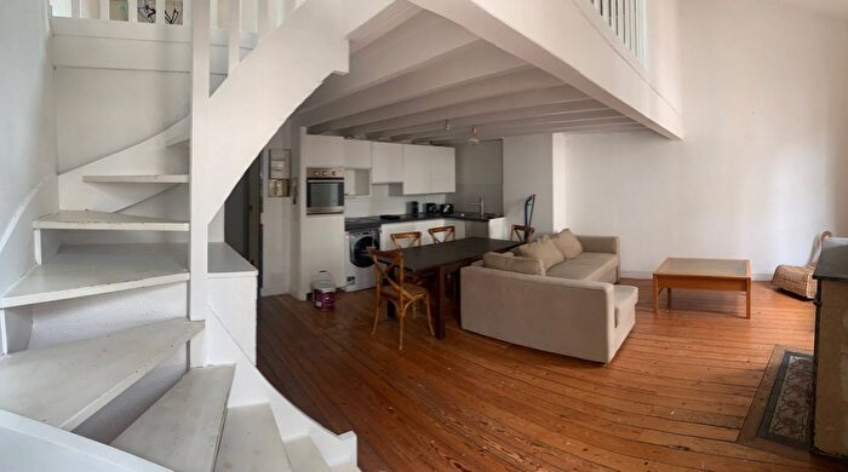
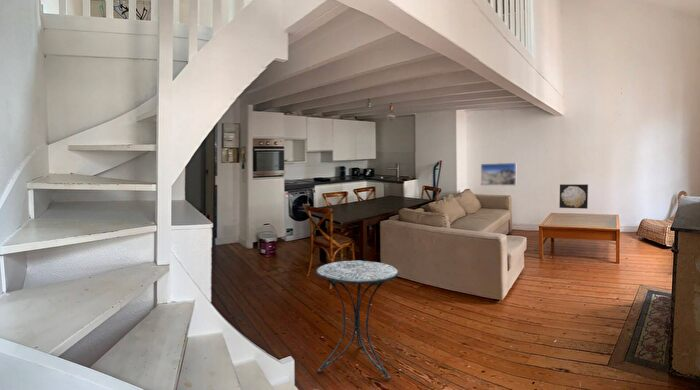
+ wall art (573, 196)
+ side table (357, 316)
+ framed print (498, 174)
